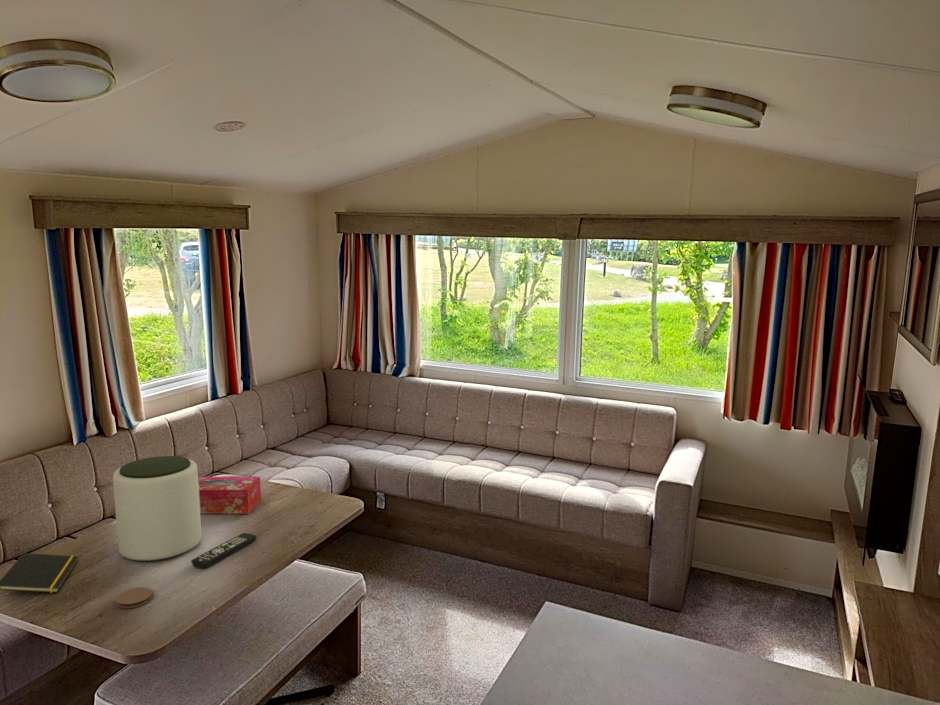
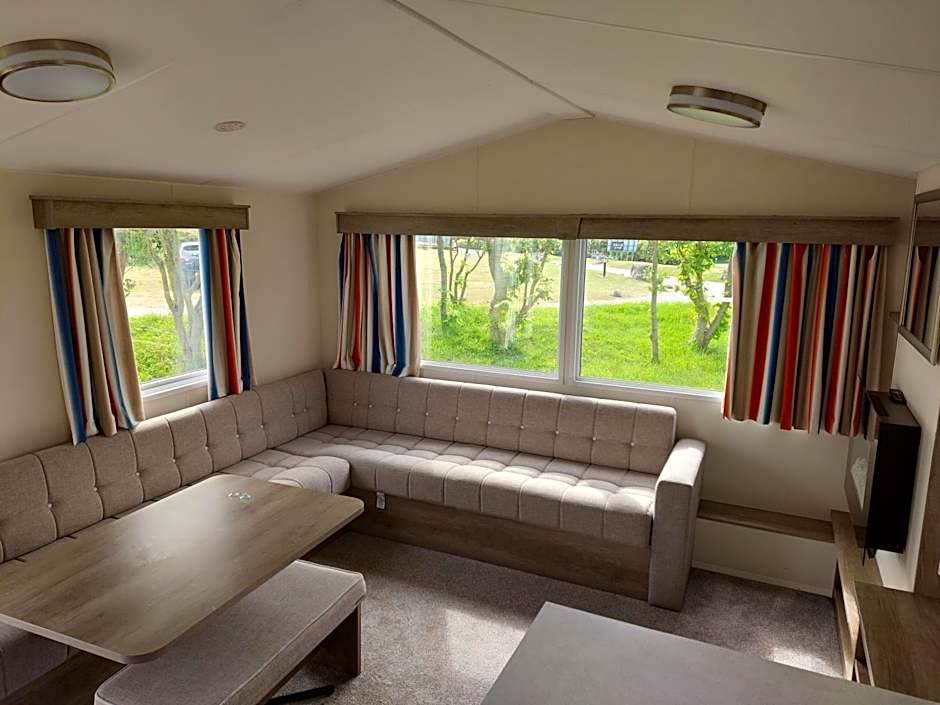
- coaster (134, 597)
- tissue box (218, 494)
- plant pot (158, 506)
- remote control (225, 549)
- notepad (39, 572)
